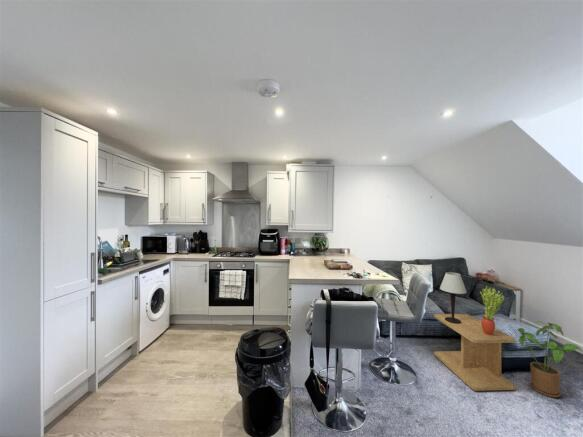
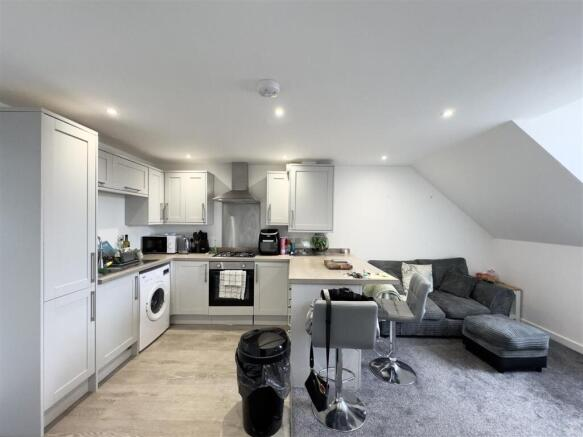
- potted plant (492, 310)
- table lamp (452, 296)
- house plant (549, 358)
- side table (470, 348)
